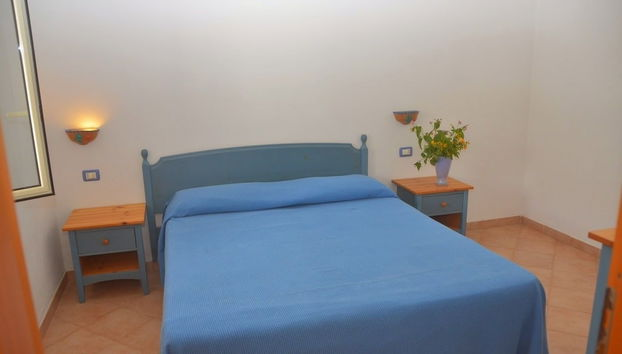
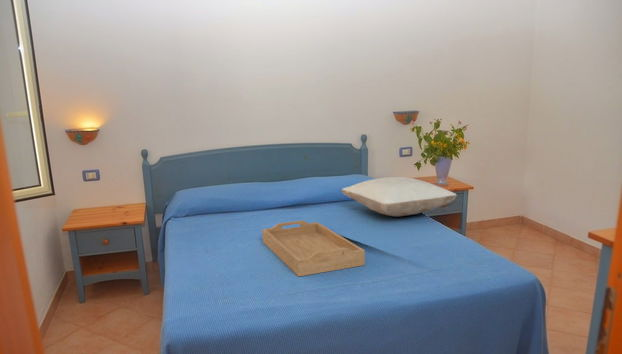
+ pillow (396, 196)
+ serving tray (309, 243)
